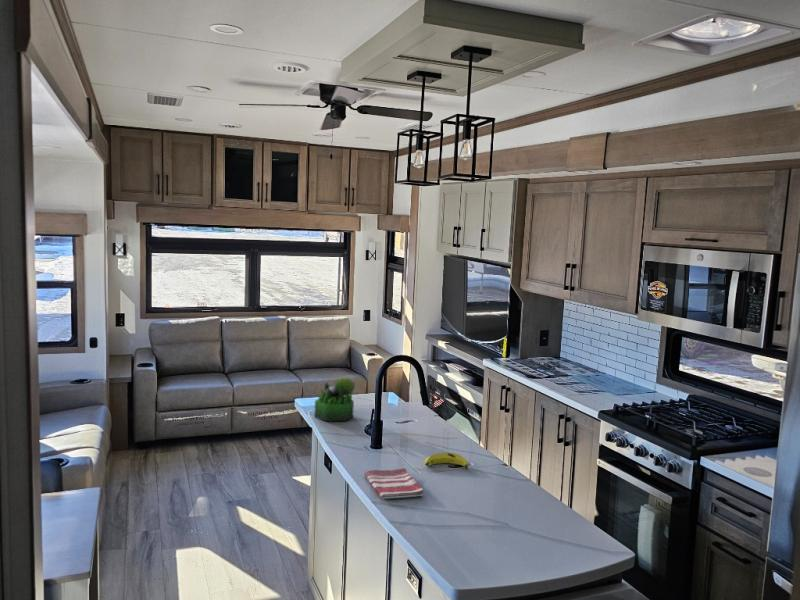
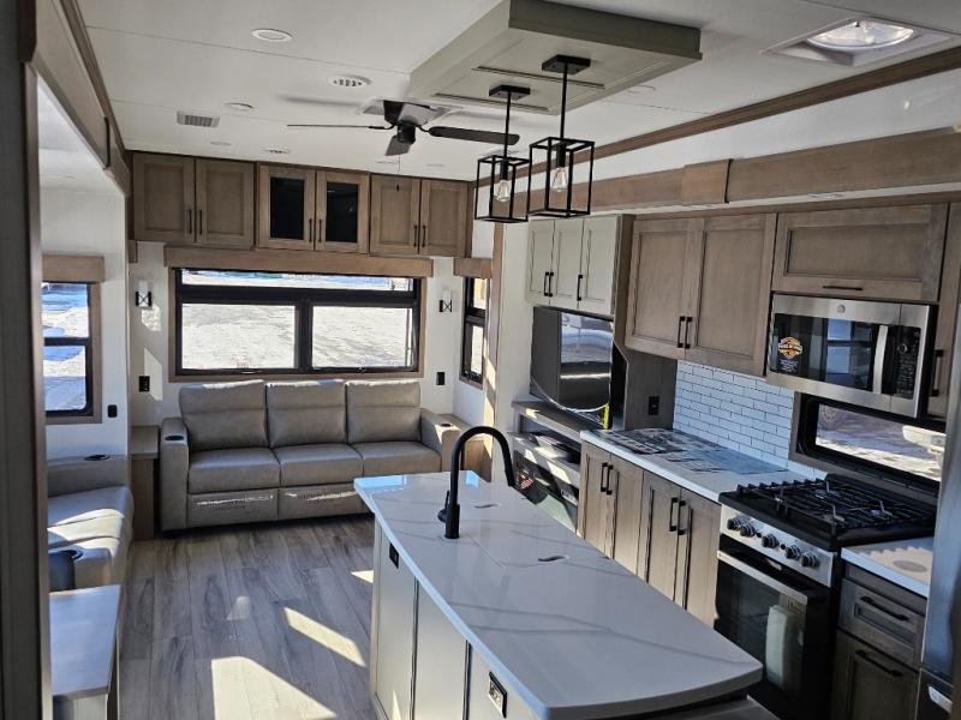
- banana (446, 461)
- dish towel (393, 482)
- plant (335, 397)
